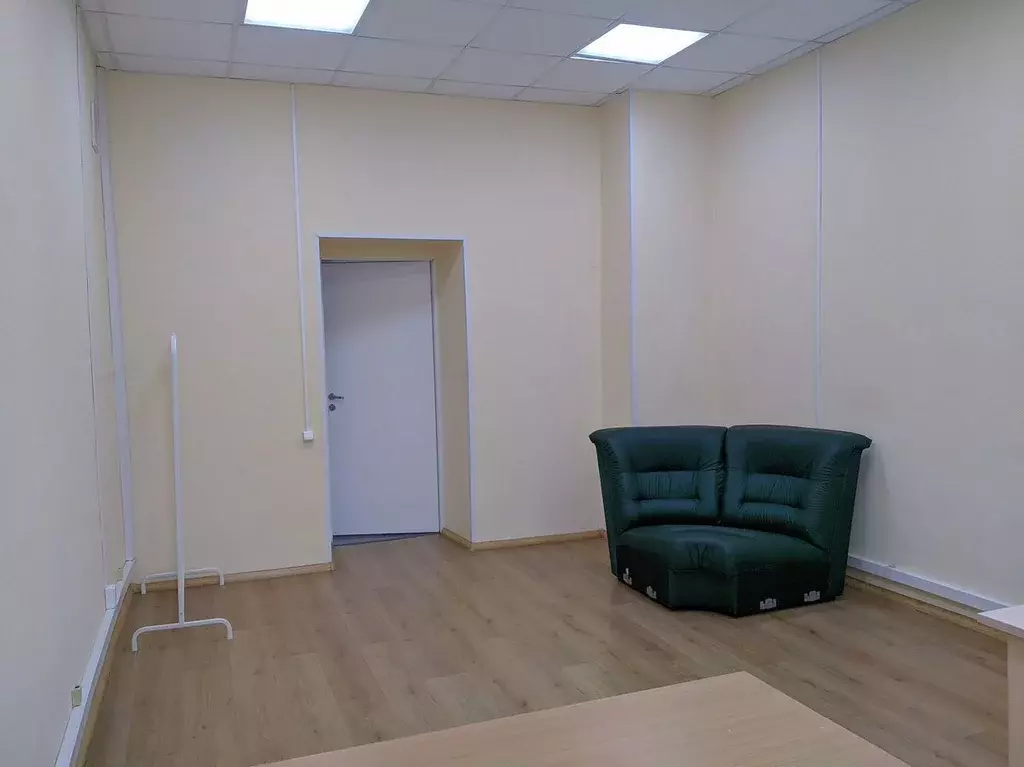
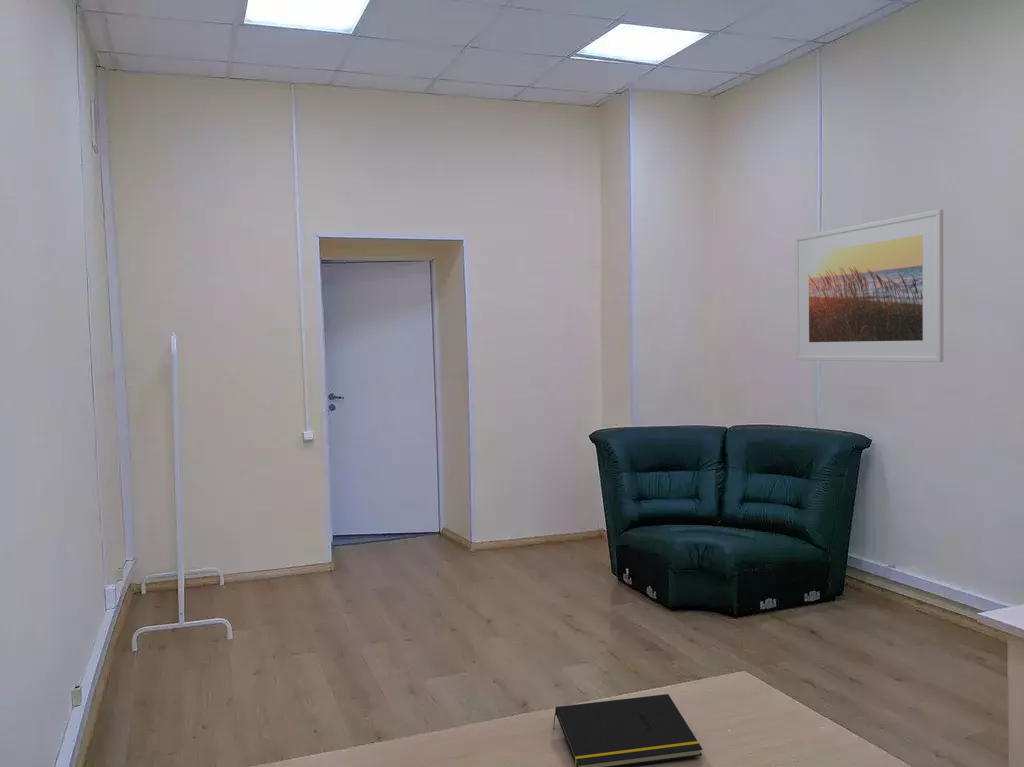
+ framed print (861, 293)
+ notepad (626, 730)
